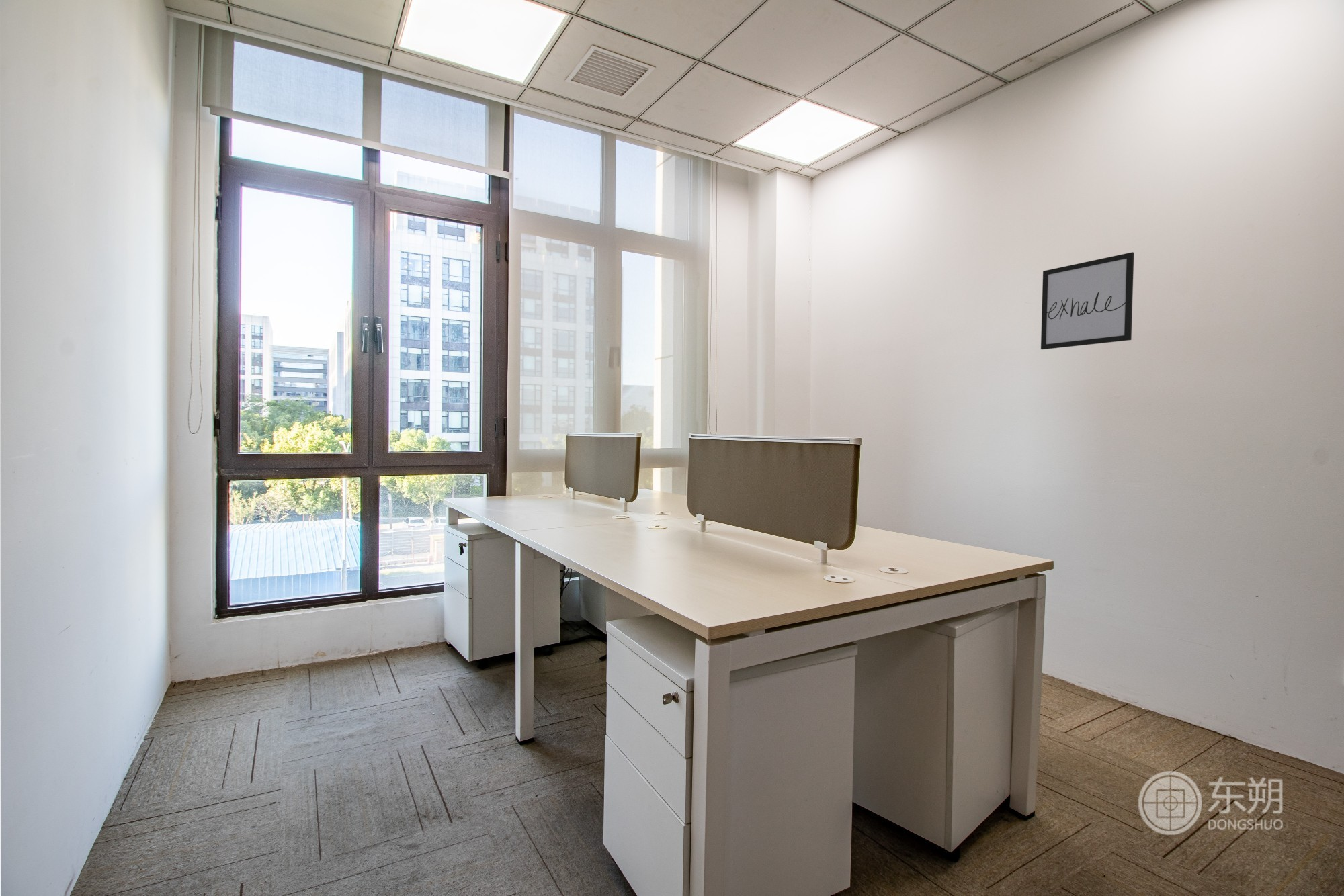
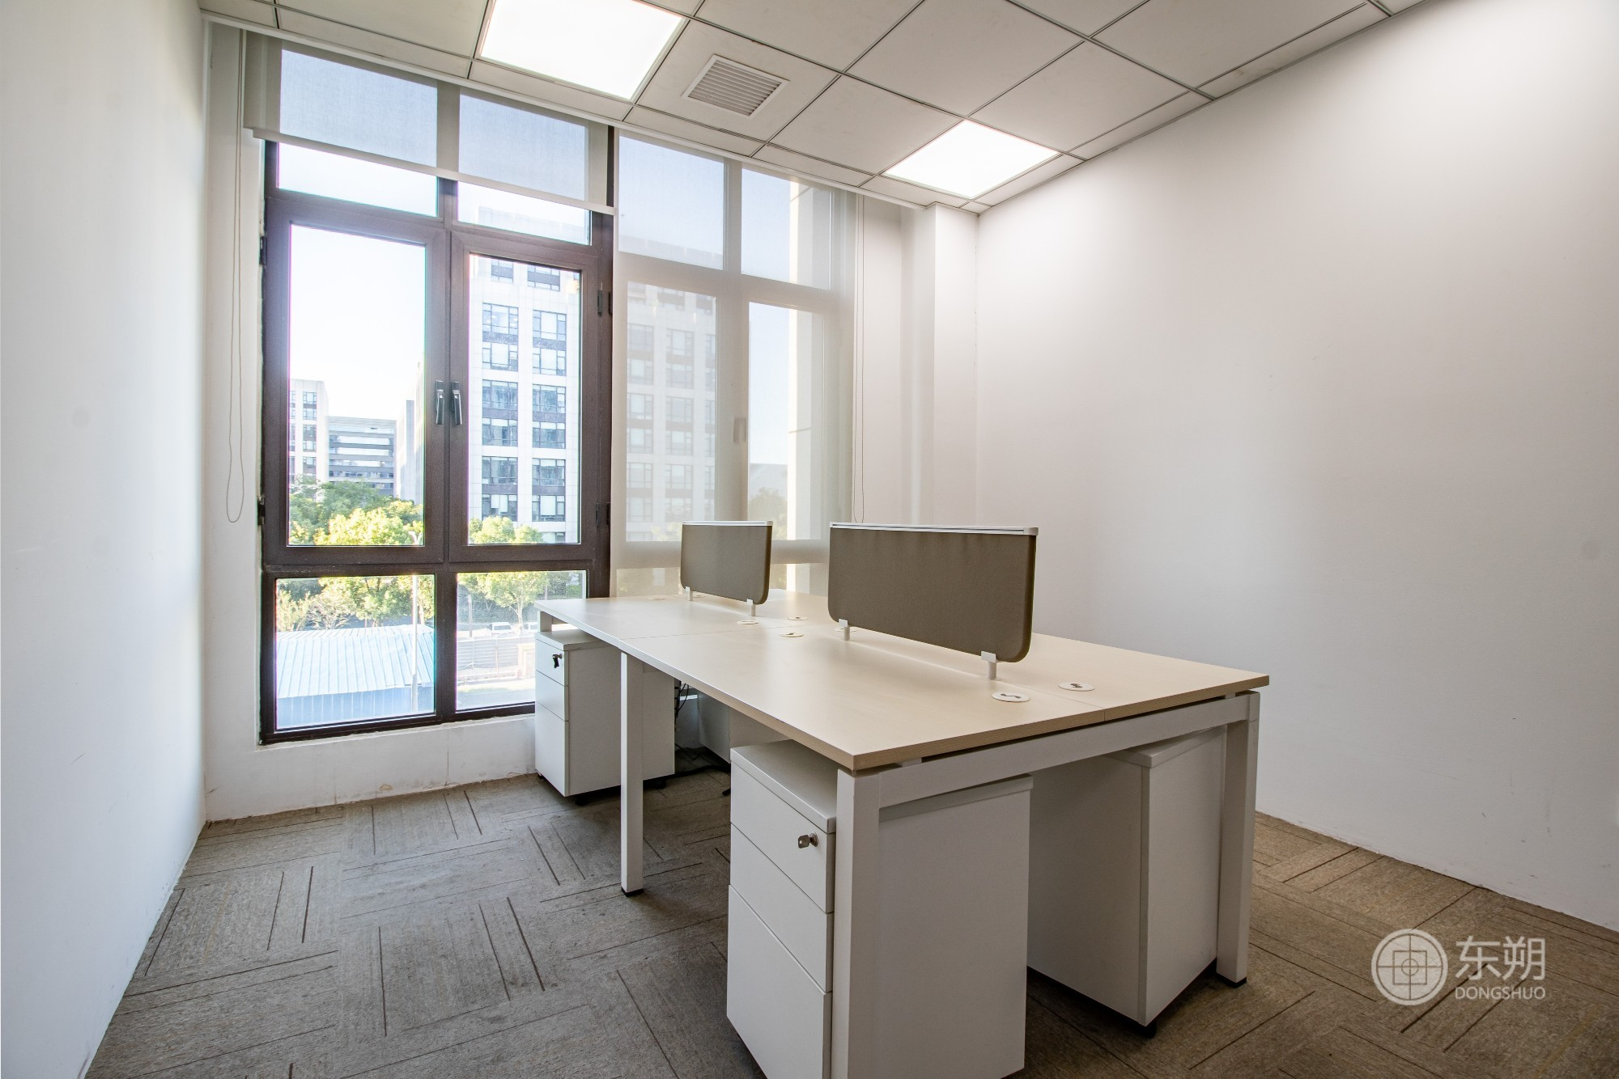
- wall art (1085, 304)
